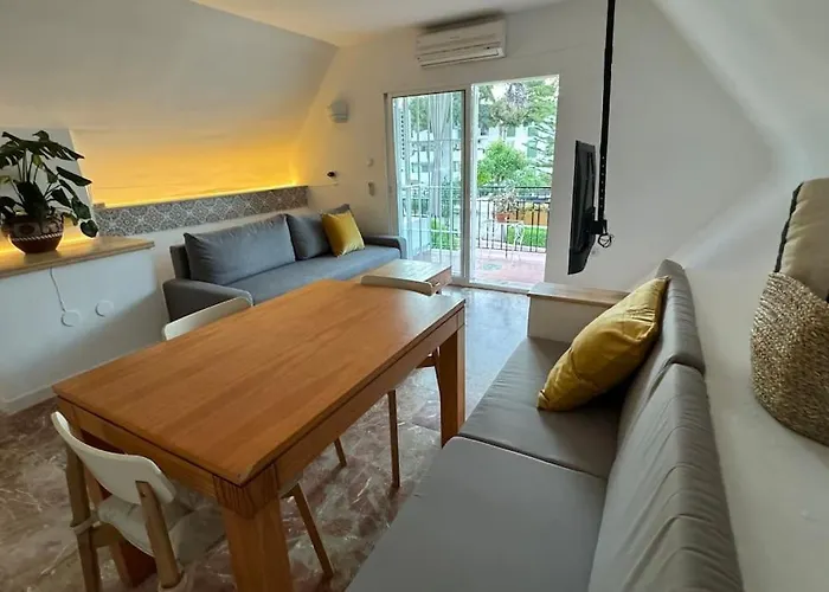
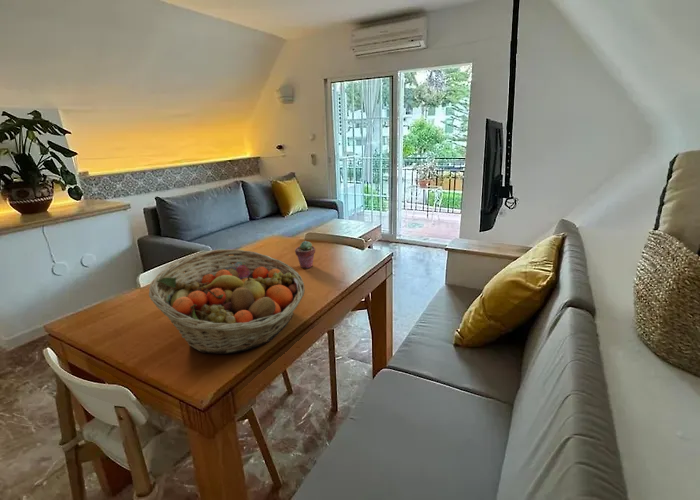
+ potted succulent (305, 253)
+ fruit basket (235, 294)
